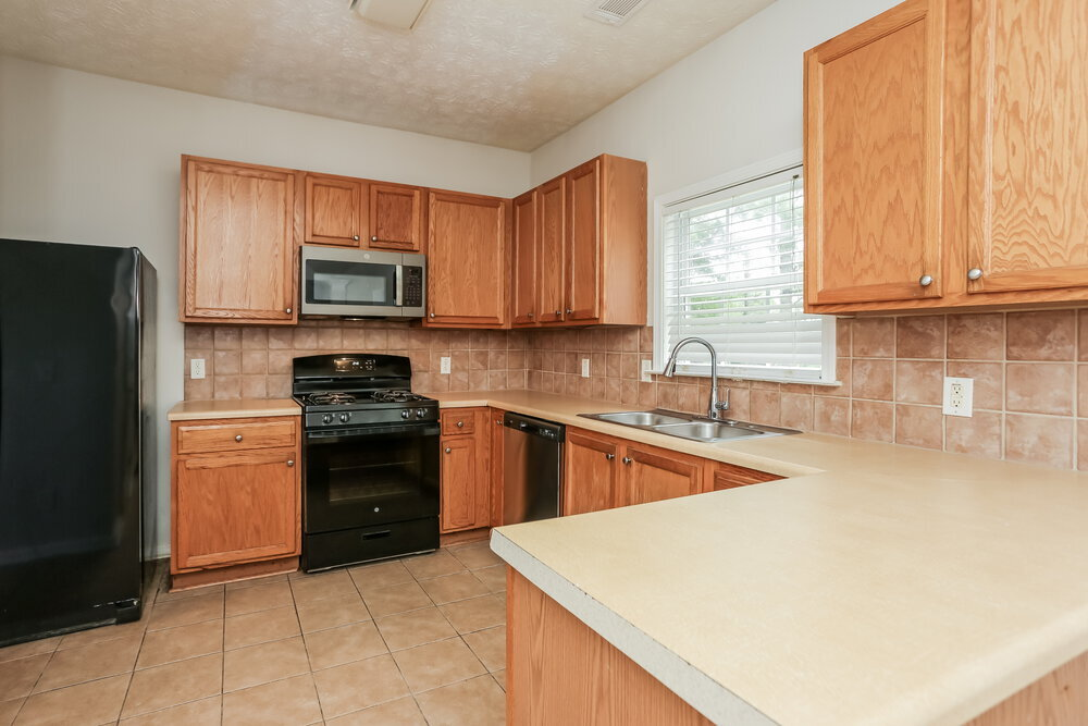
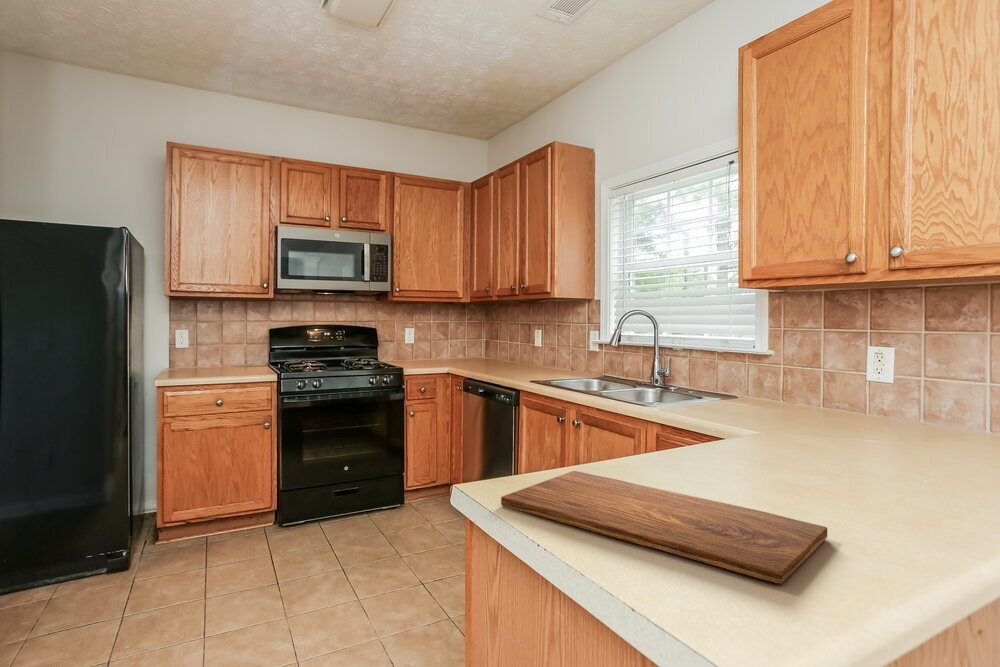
+ cutting board (651, 513)
